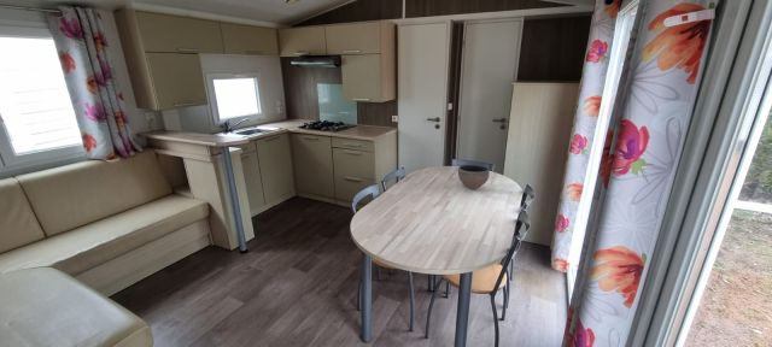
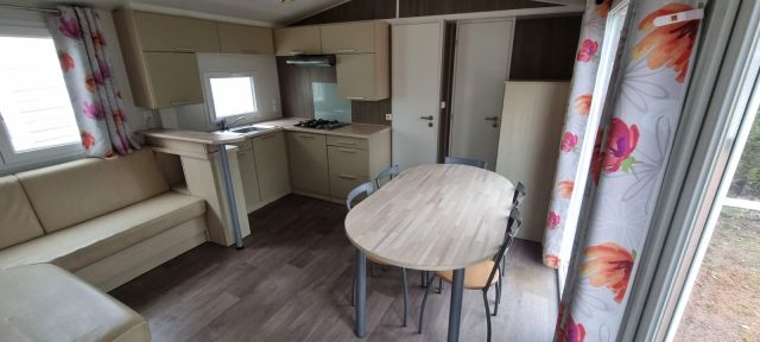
- bowl (473, 177)
